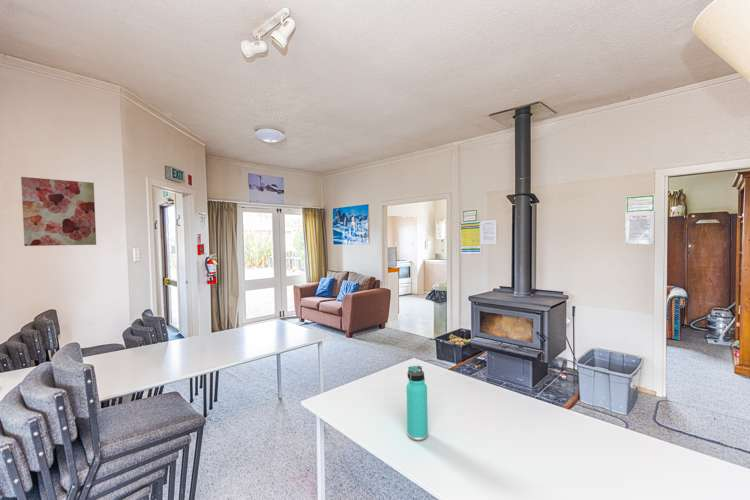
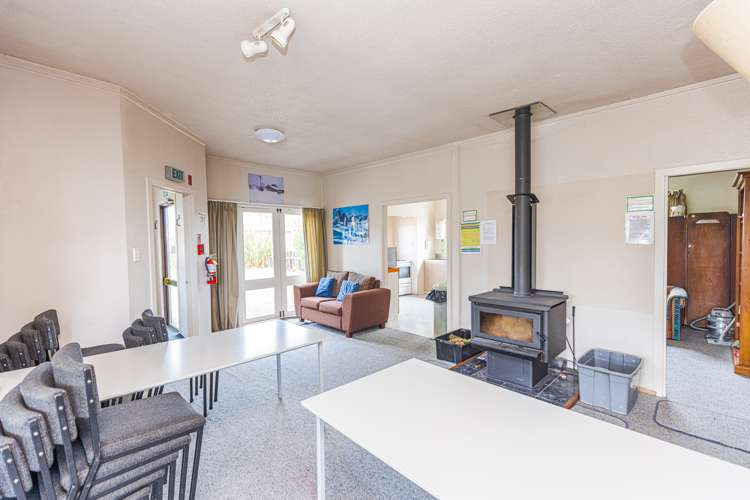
- thermos bottle (416, 400)
- wall art (60, 212)
